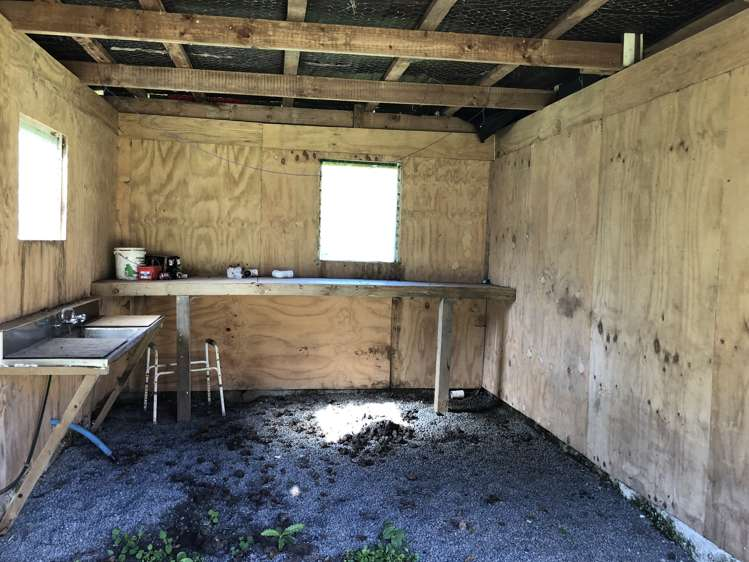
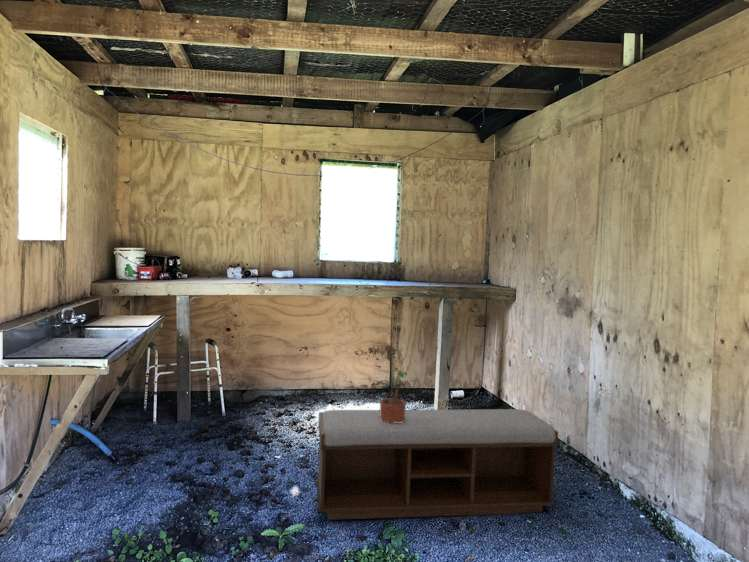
+ bench (433, 459)
+ potted plant (396, 394)
